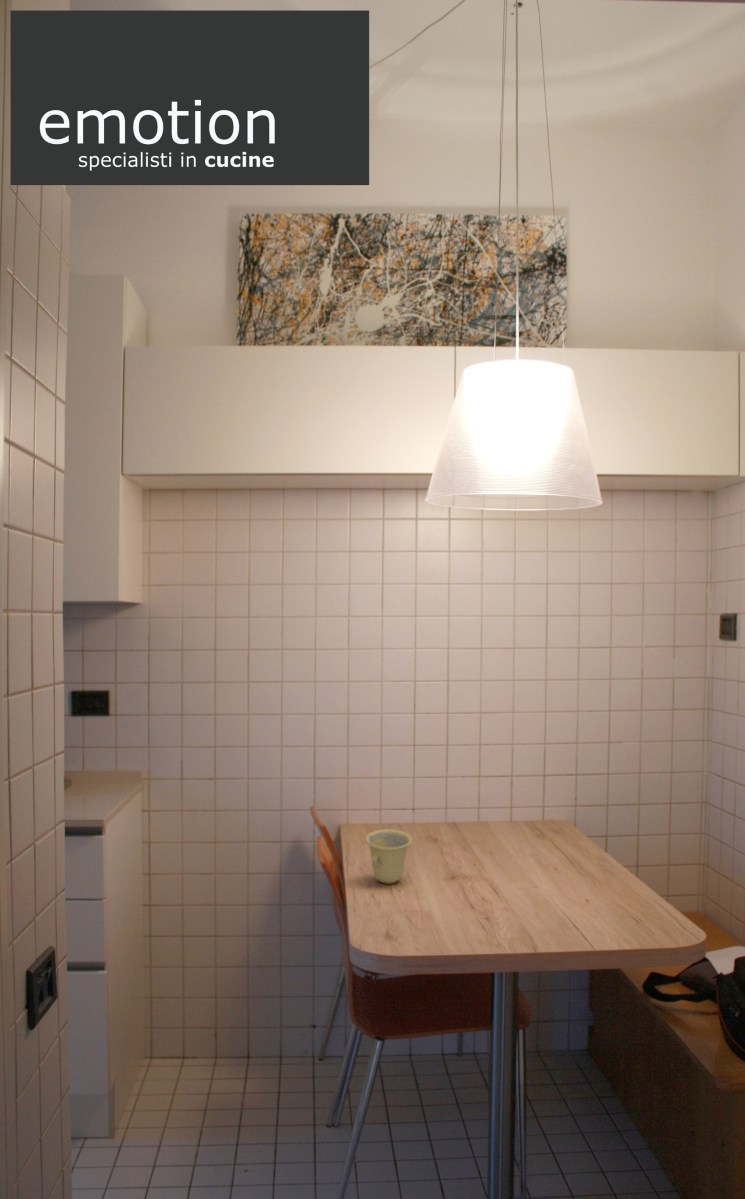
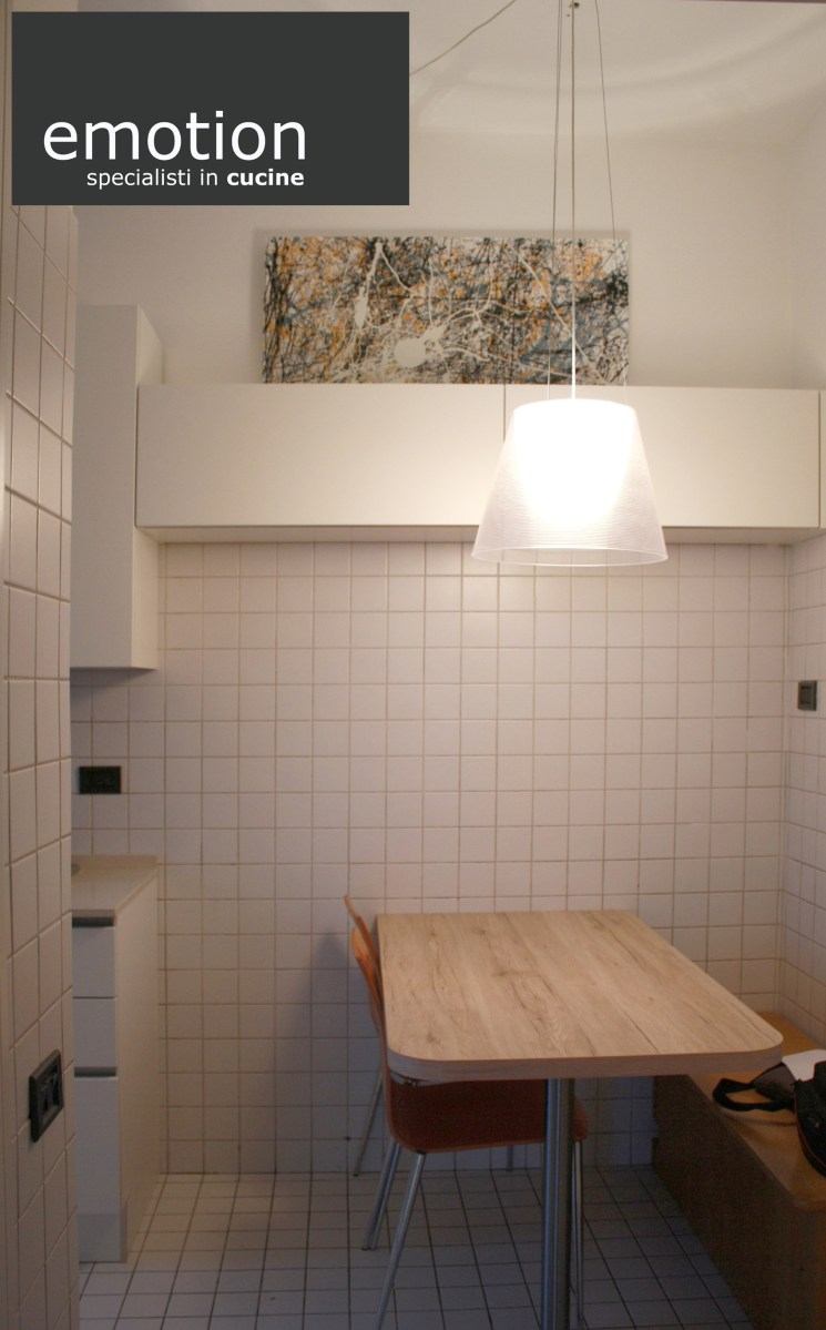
- cup (388, 858)
